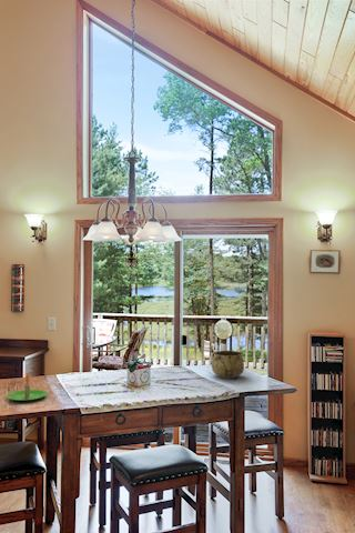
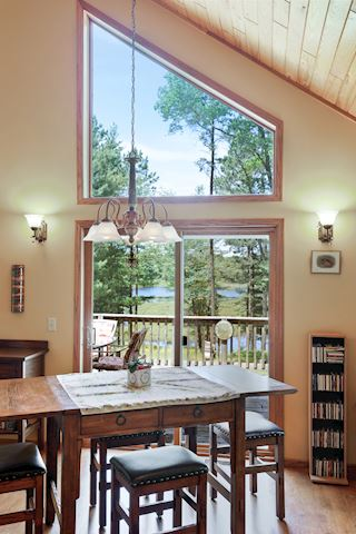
- candle (27, 384)
- decorative bowl (227, 364)
